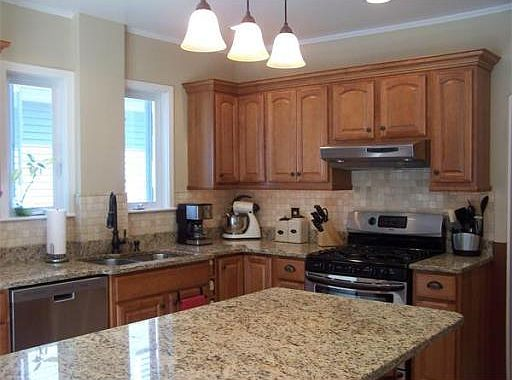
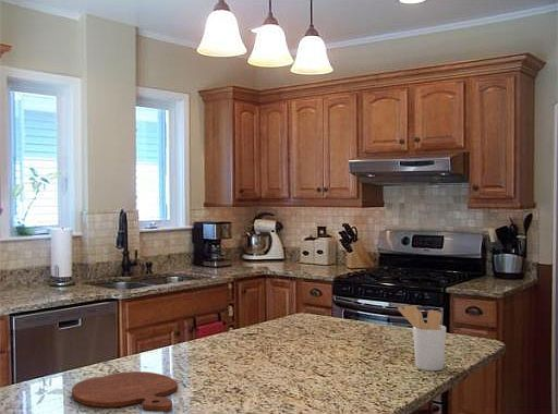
+ utensil holder (422, 336)
+ cutting board (133, 391)
